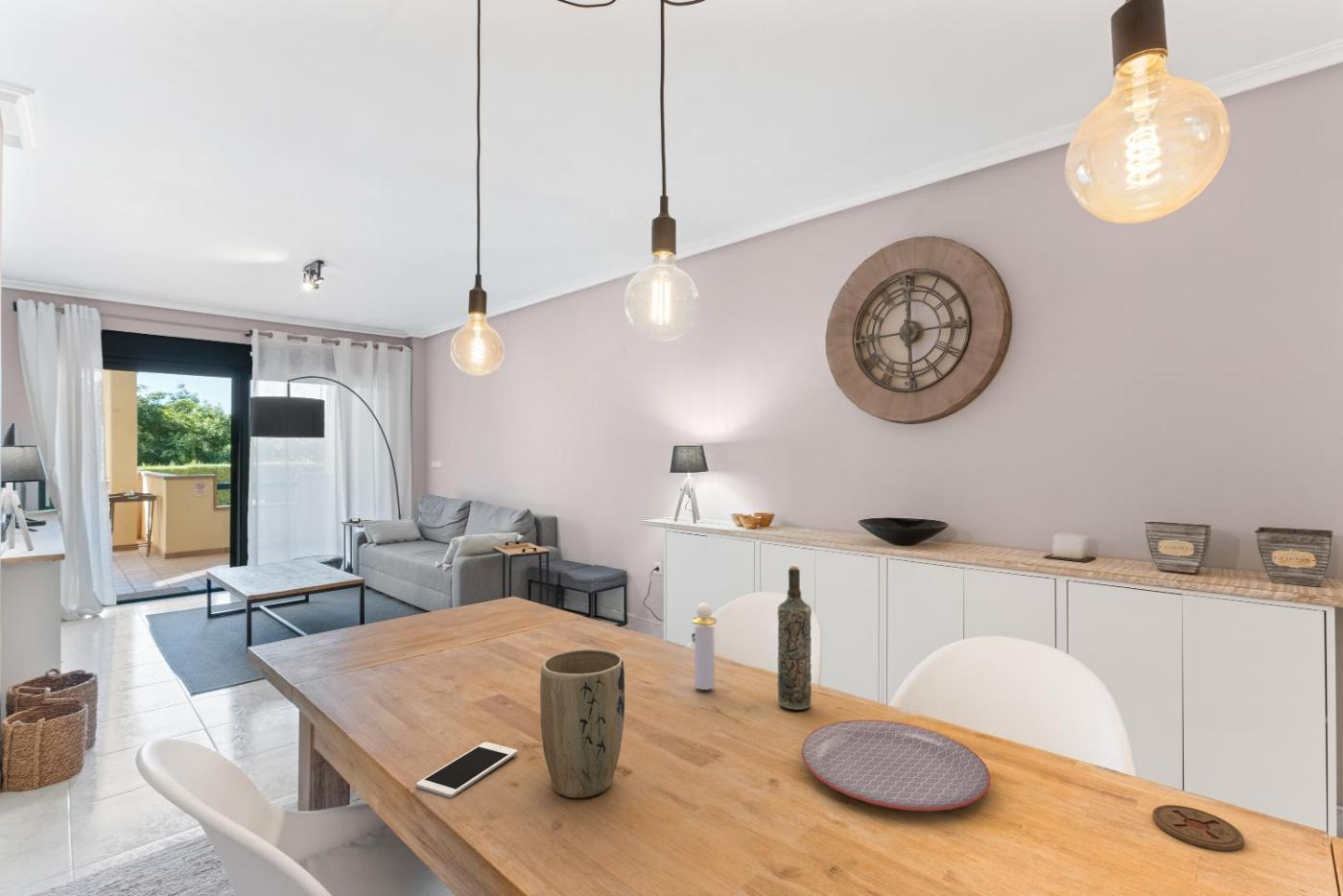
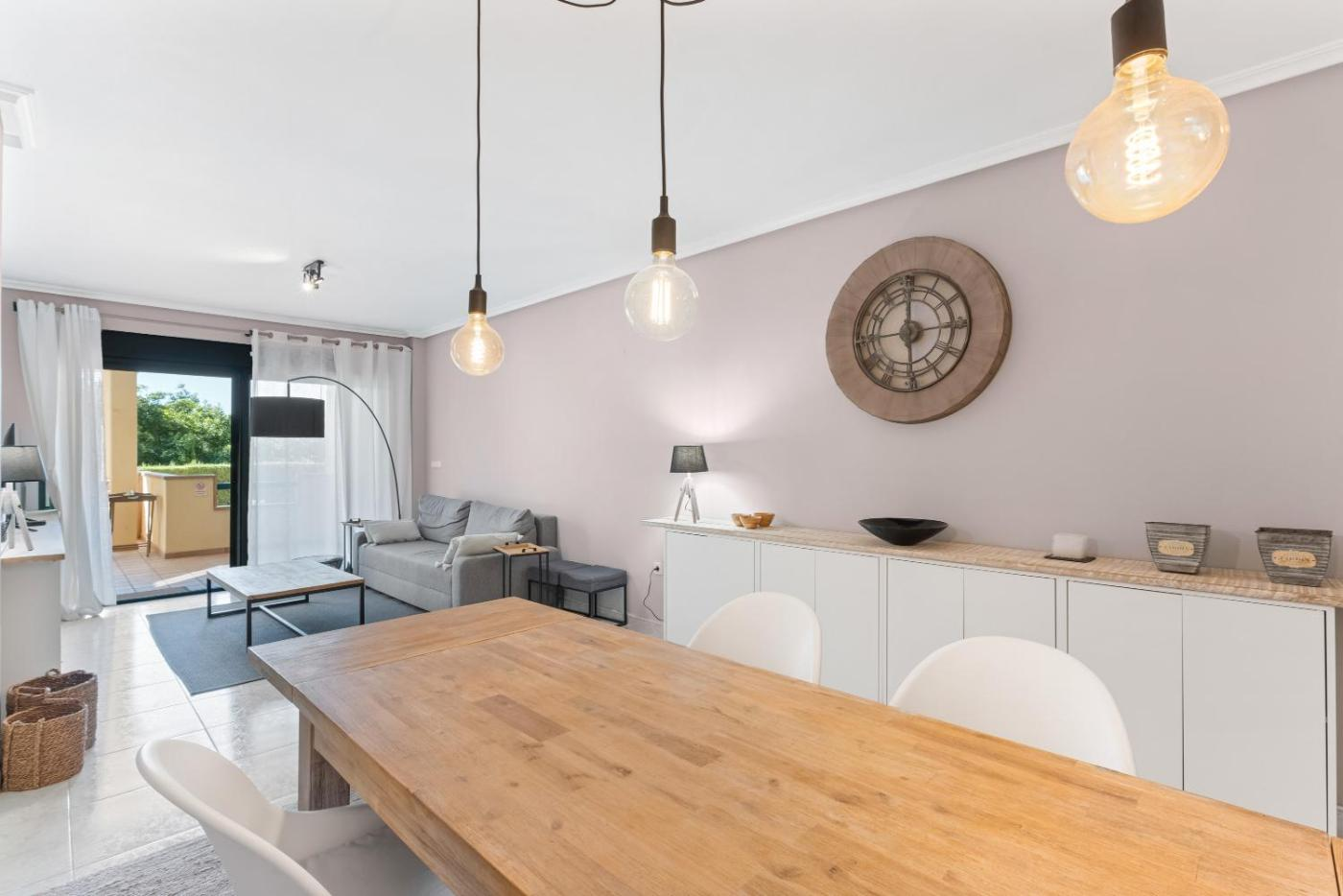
- plate (891, 765)
- plant pot (583, 721)
- coaster (1196, 826)
- perfume bottle (704, 646)
- bottle (794, 635)
- cell phone (469, 767)
